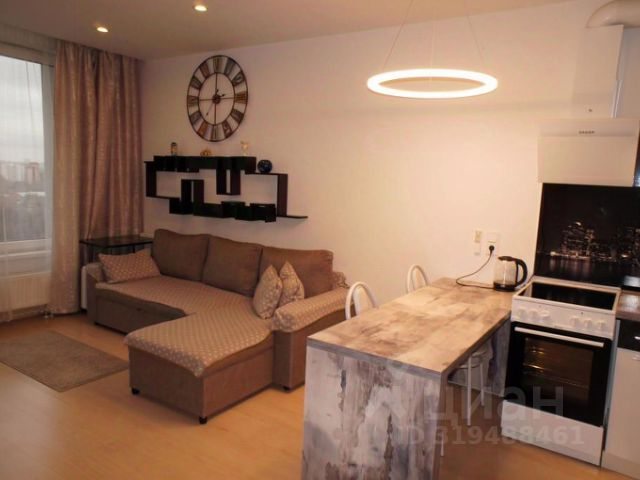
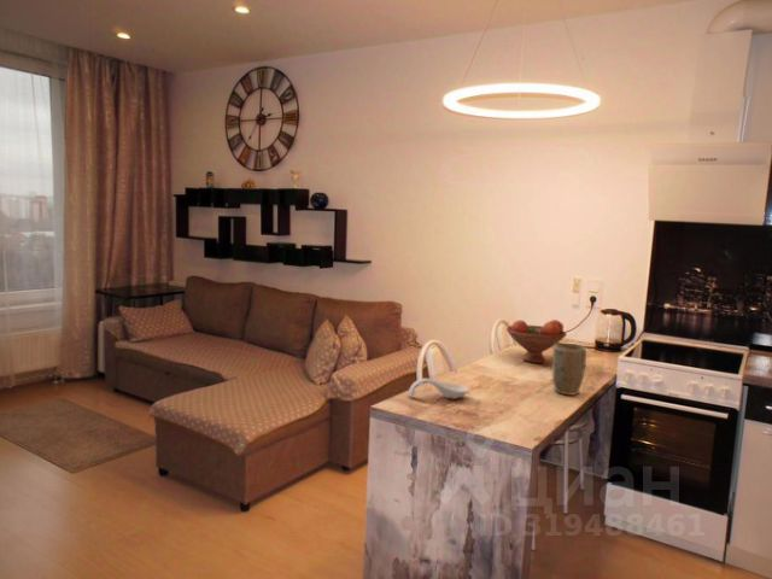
+ spoon rest (438, 387)
+ fruit bowl (534, 339)
+ plant pot (568, 369)
